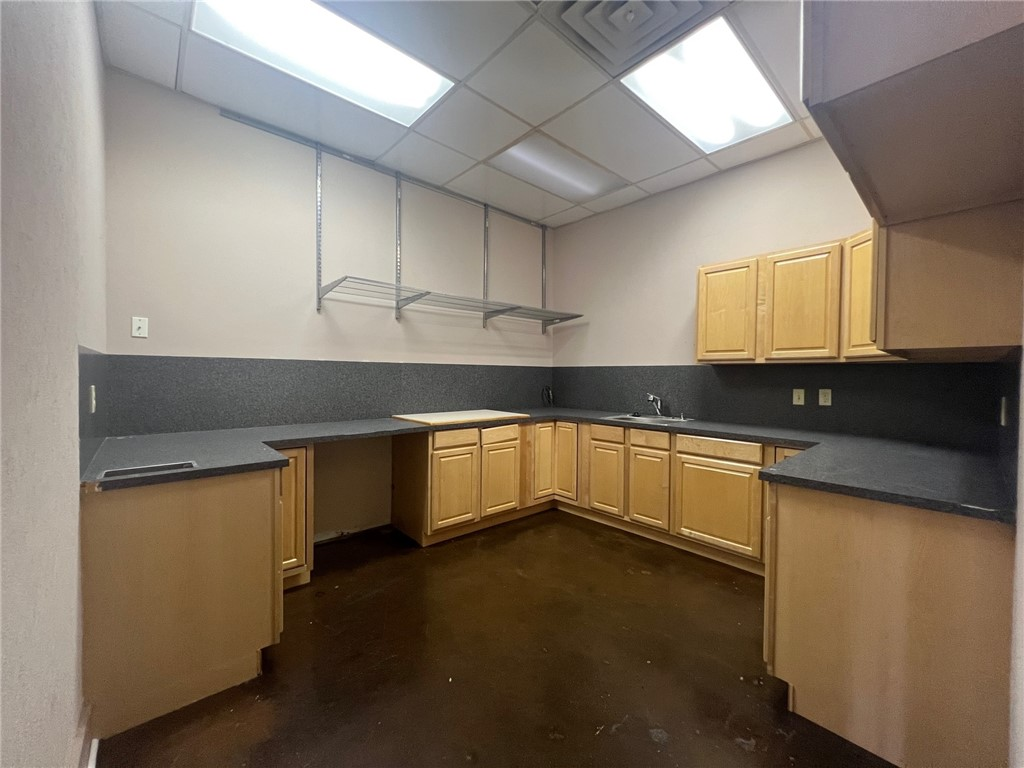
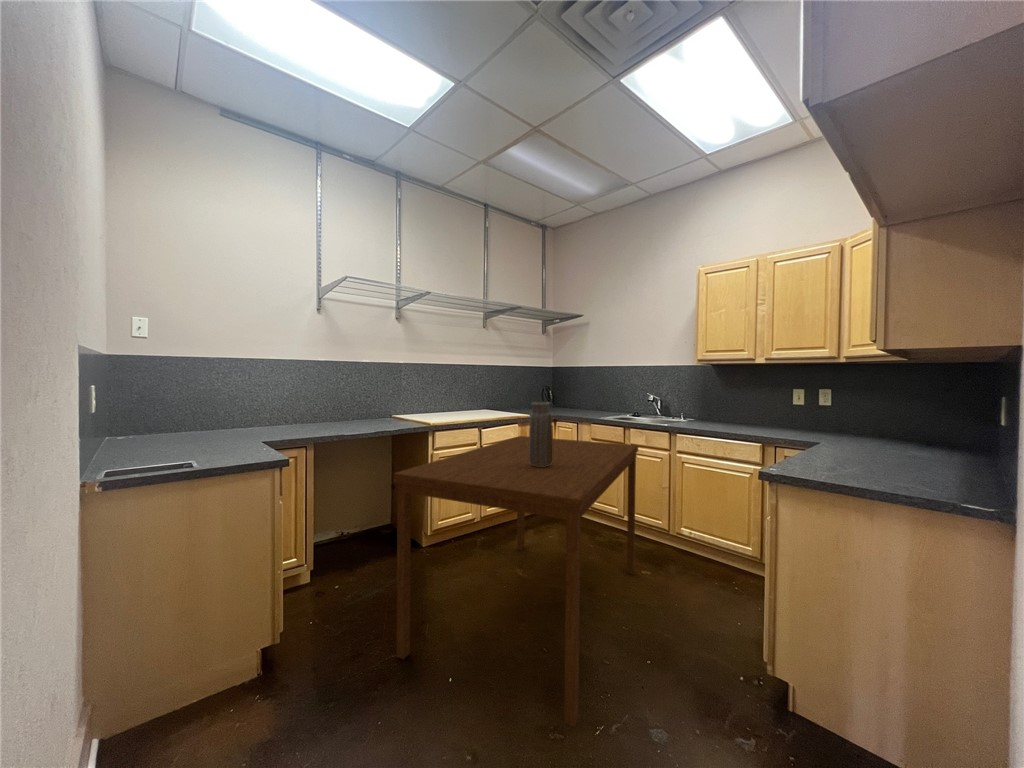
+ dining table (523, 531)
+ vase (541, 433)
